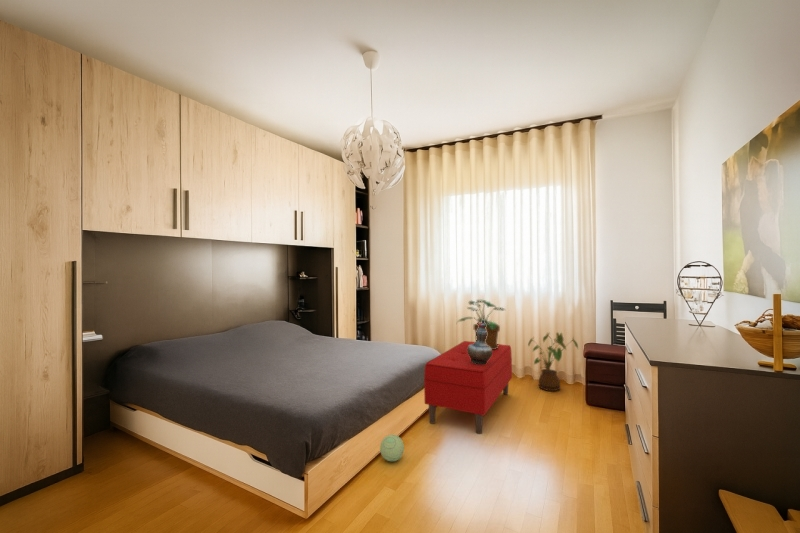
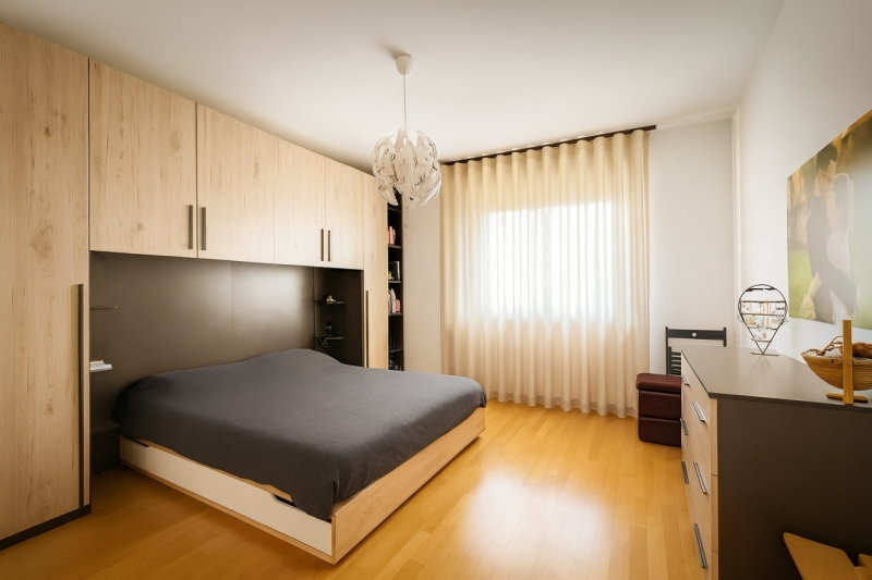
- potted plant (479, 322)
- plush toy (392, 447)
- decorative vase (479, 340)
- house plant (552, 361)
- bench (472, 380)
